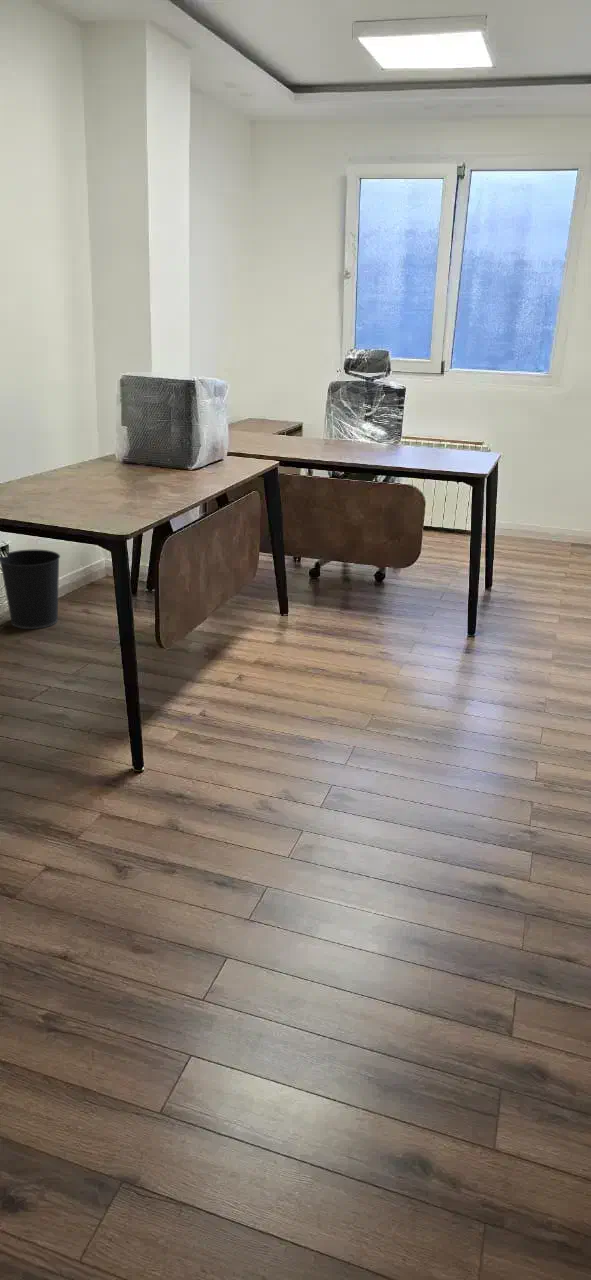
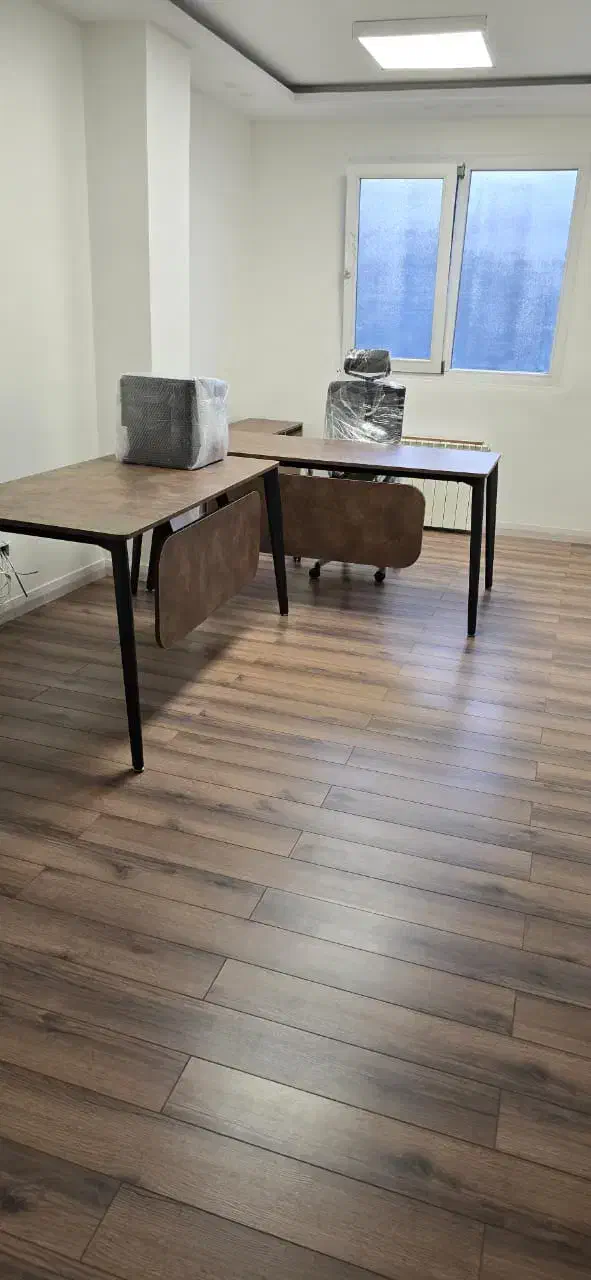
- wastebasket (32, 589)
